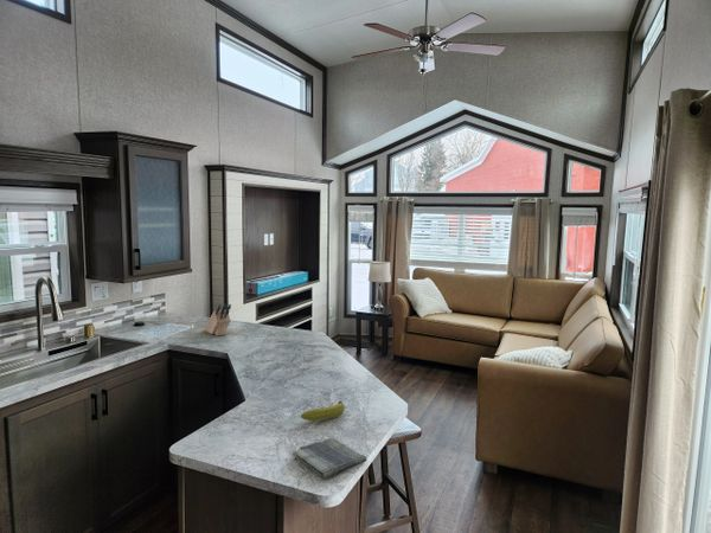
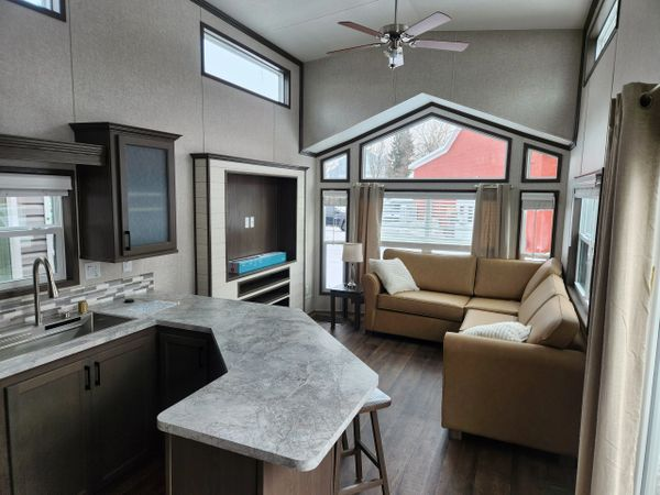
- knife block (218, 317)
- fruit (324, 410)
- dish towel (328, 454)
